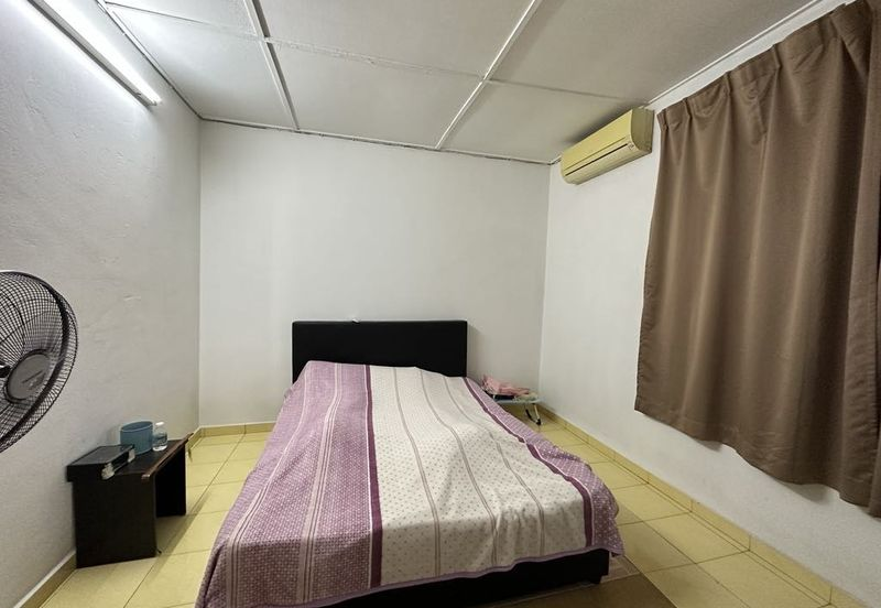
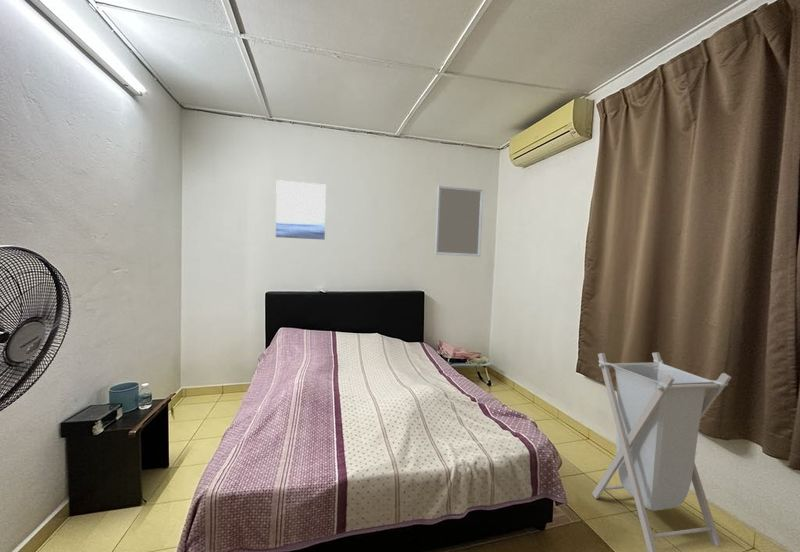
+ laundry hamper (654, 441)
+ home mirror (459, 221)
+ wall art (301, 210)
